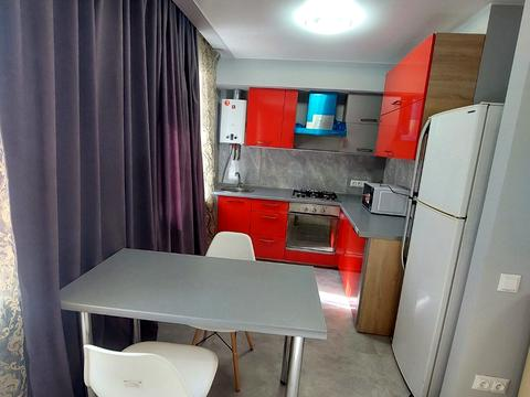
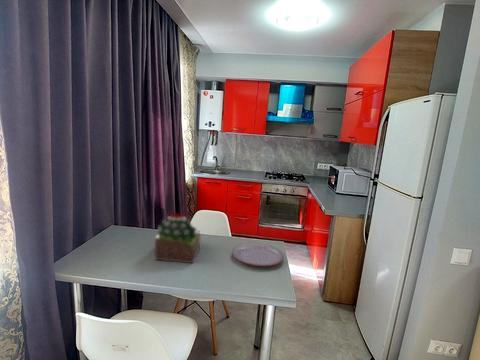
+ plate (257, 255)
+ succulent plant (180, 231)
